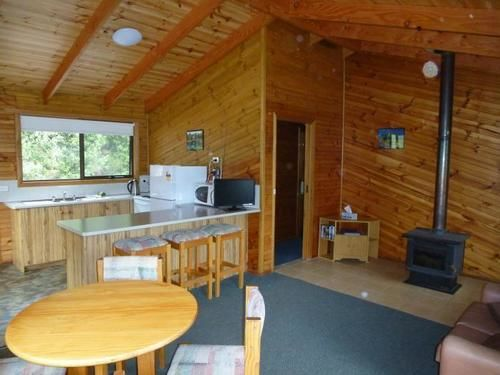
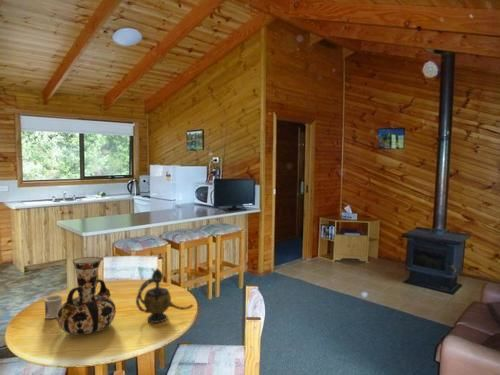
+ vase (87, 294)
+ teapot (165, 293)
+ cup (53, 305)
